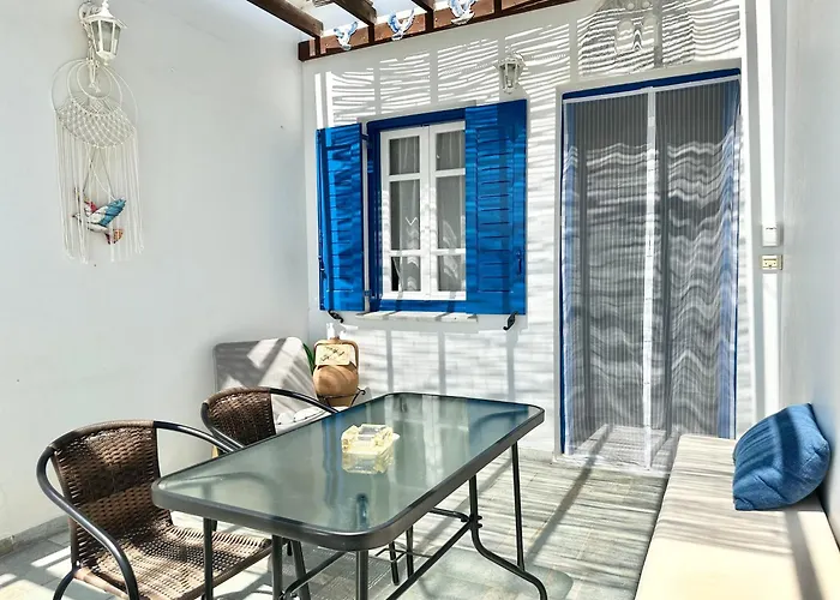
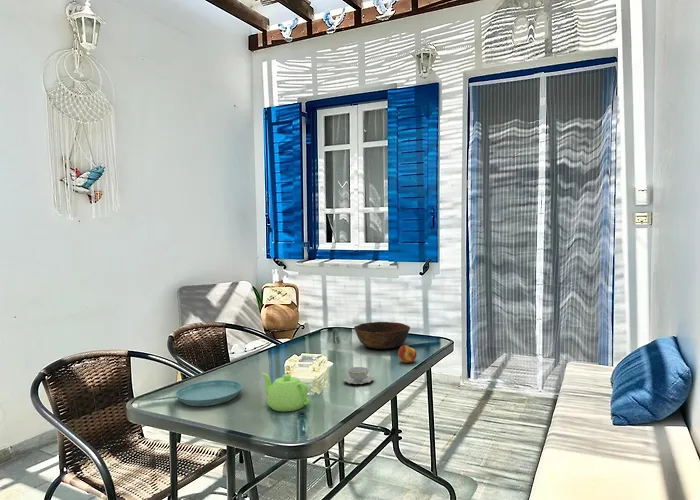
+ teapot (285, 390)
+ saucer (209, 393)
+ chinaware (358, 375)
+ fruit (407, 354)
+ bowl (382, 336)
